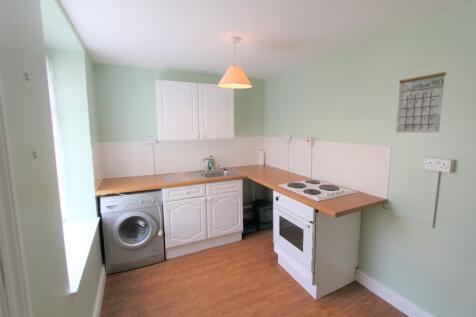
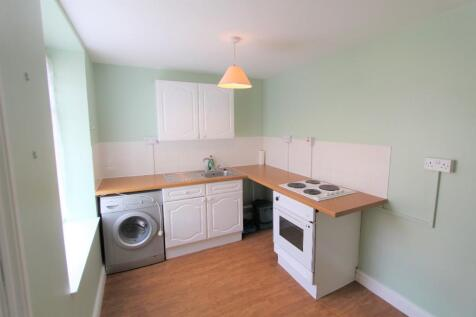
- calendar (419, 98)
